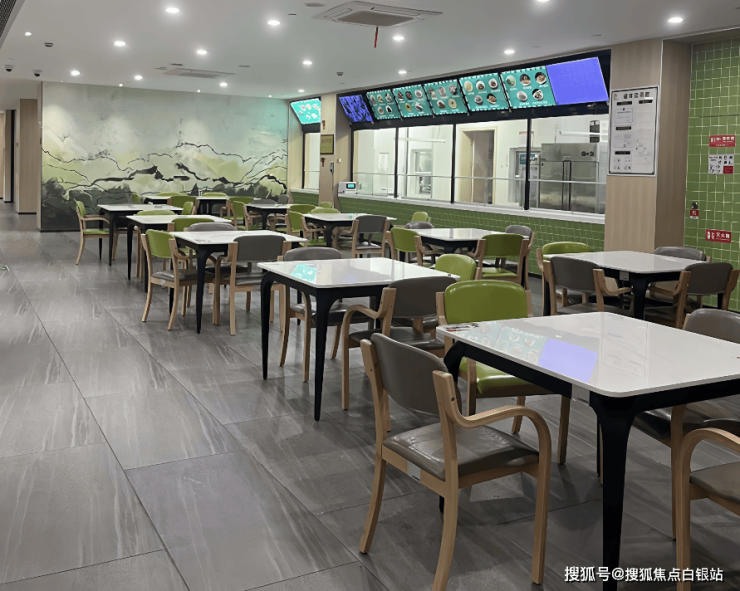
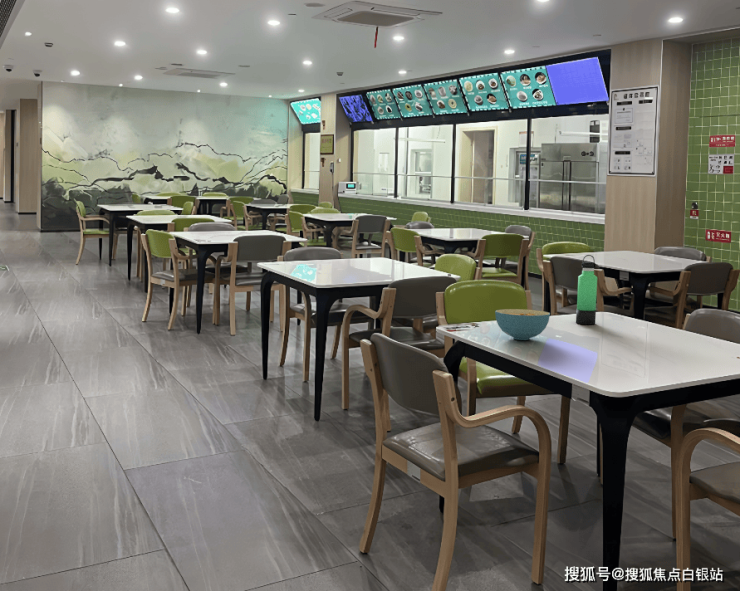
+ thermos bottle (587, 289)
+ cereal bowl (522, 325)
